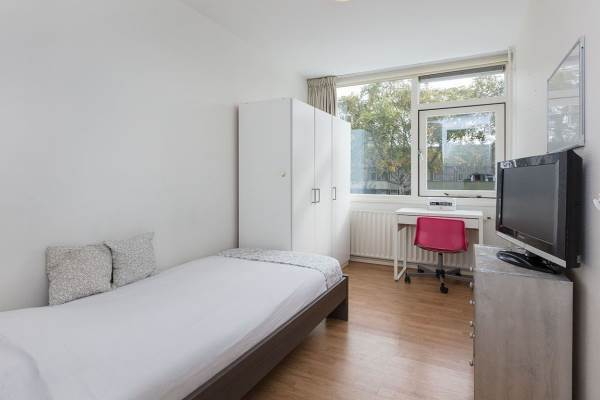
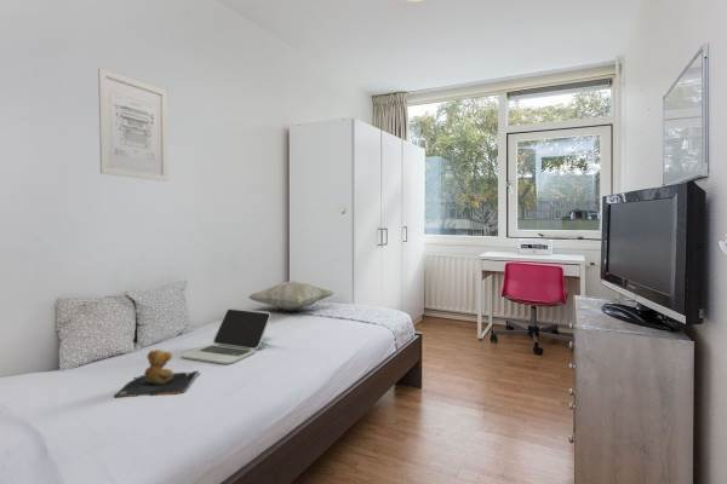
+ teddy bear (159, 368)
+ wall art (136, 128)
+ decorative pillow (292, 294)
+ laptop (228, 333)
